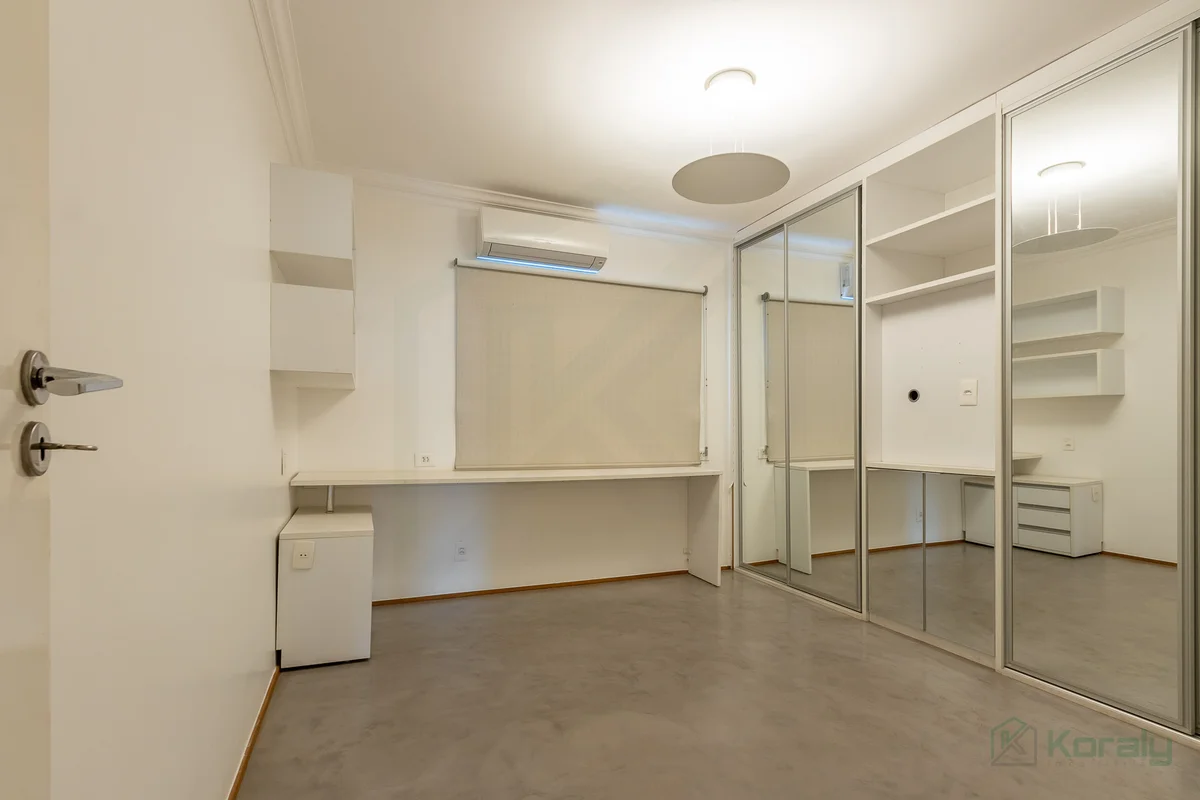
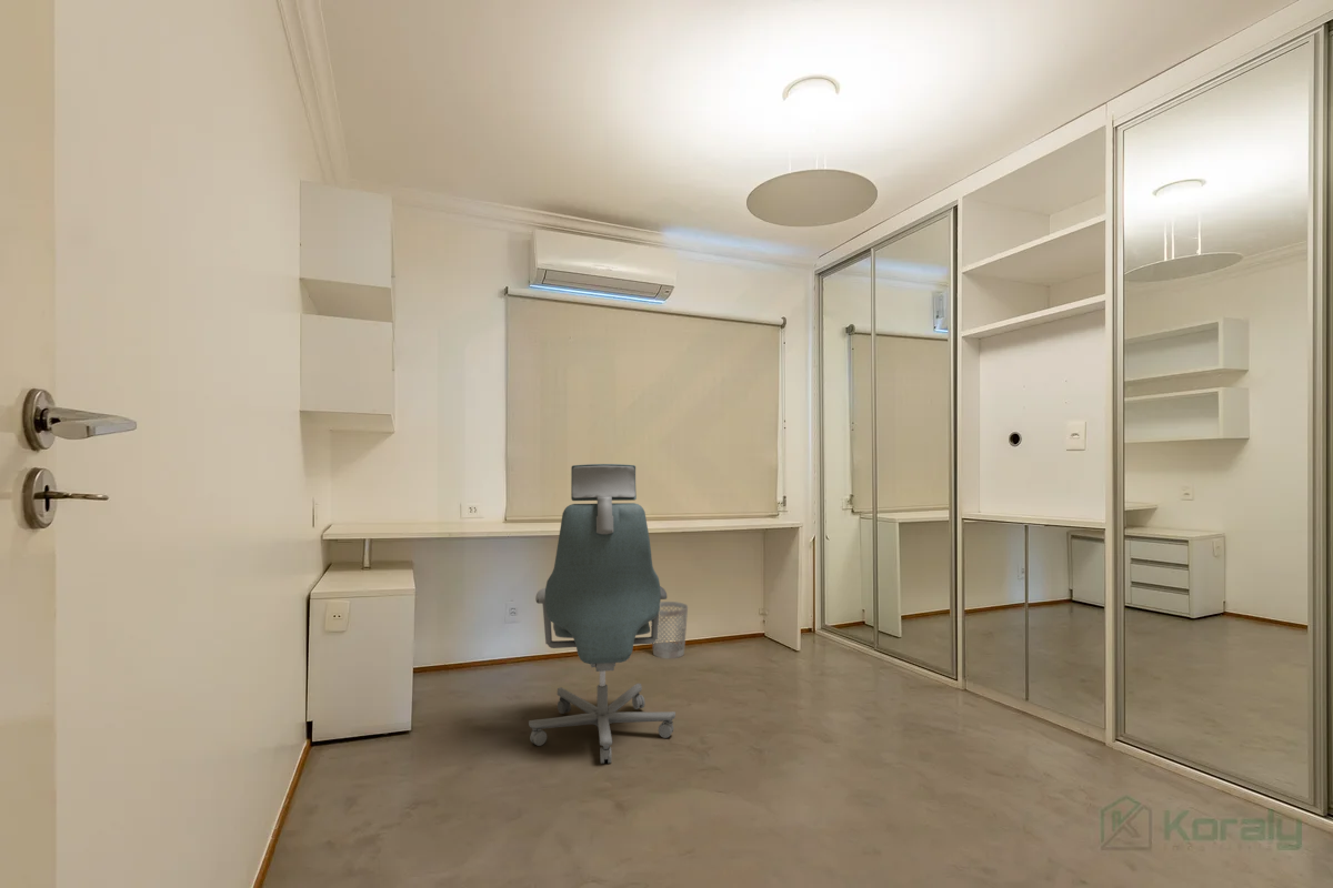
+ wastebasket (669, 630)
+ office chair (602, 598)
